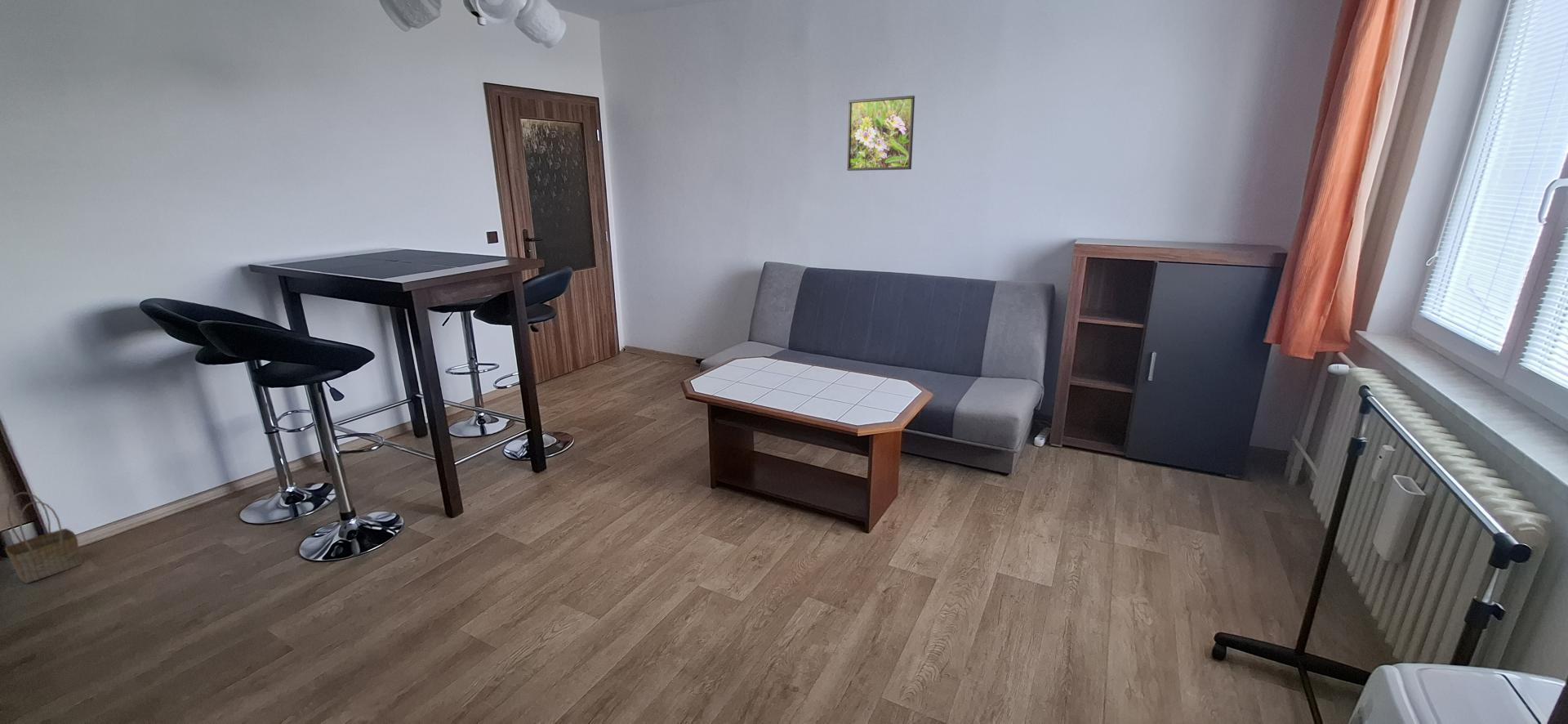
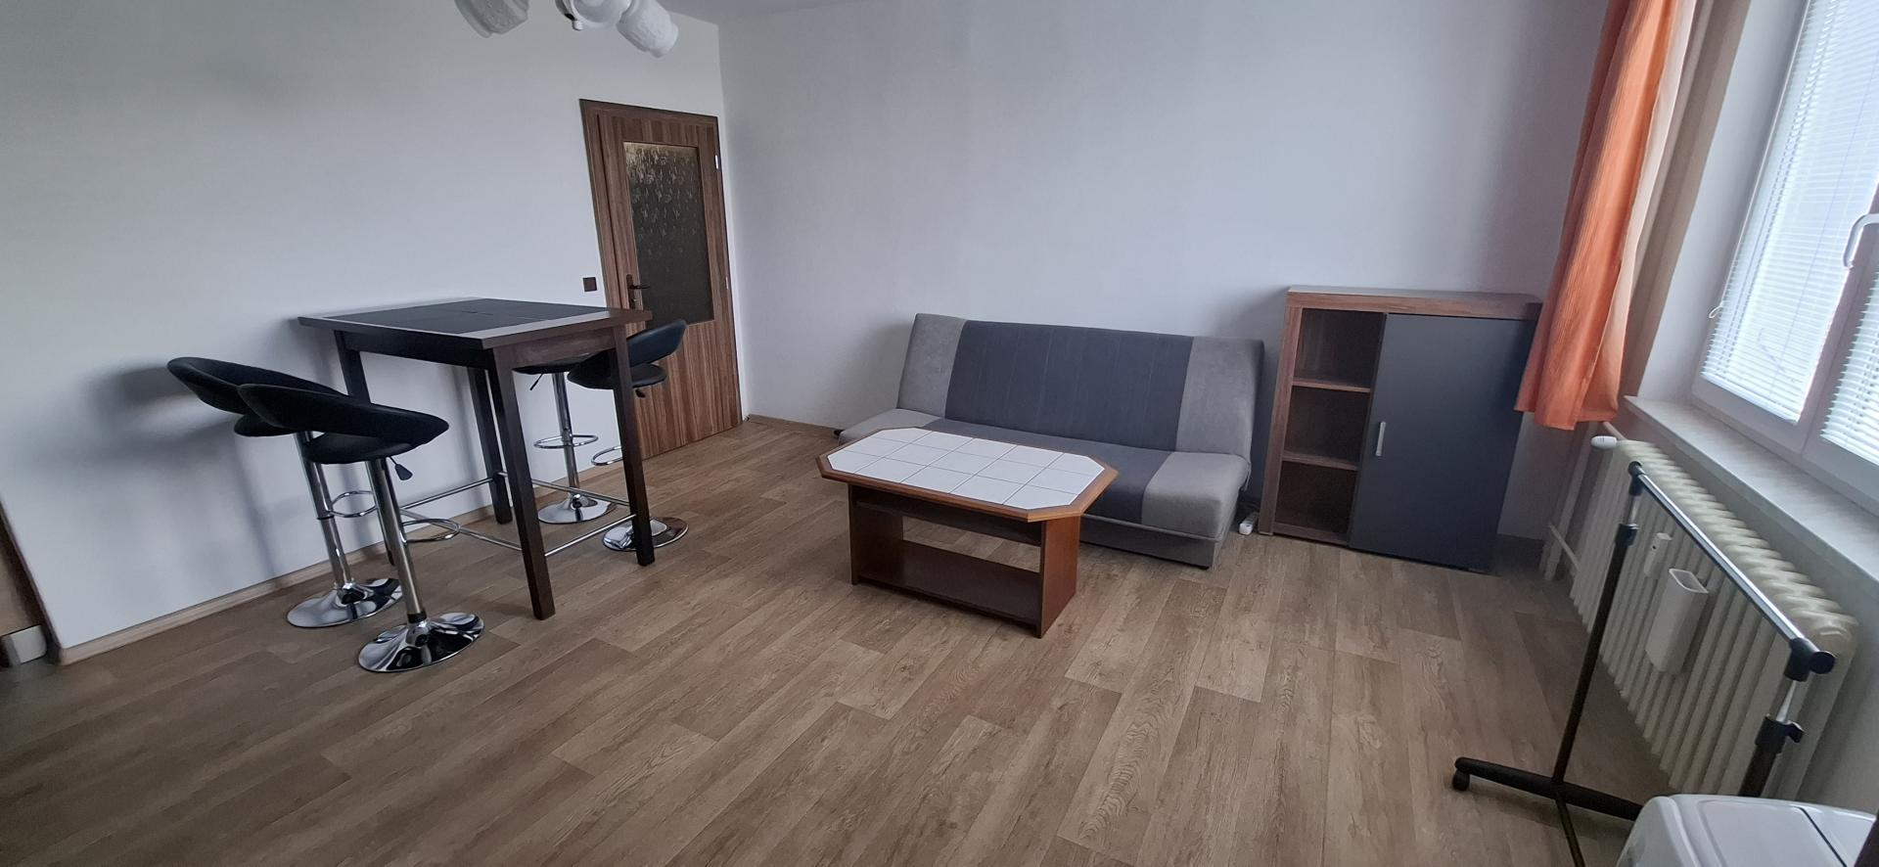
- basket (38, 536)
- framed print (880, 134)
